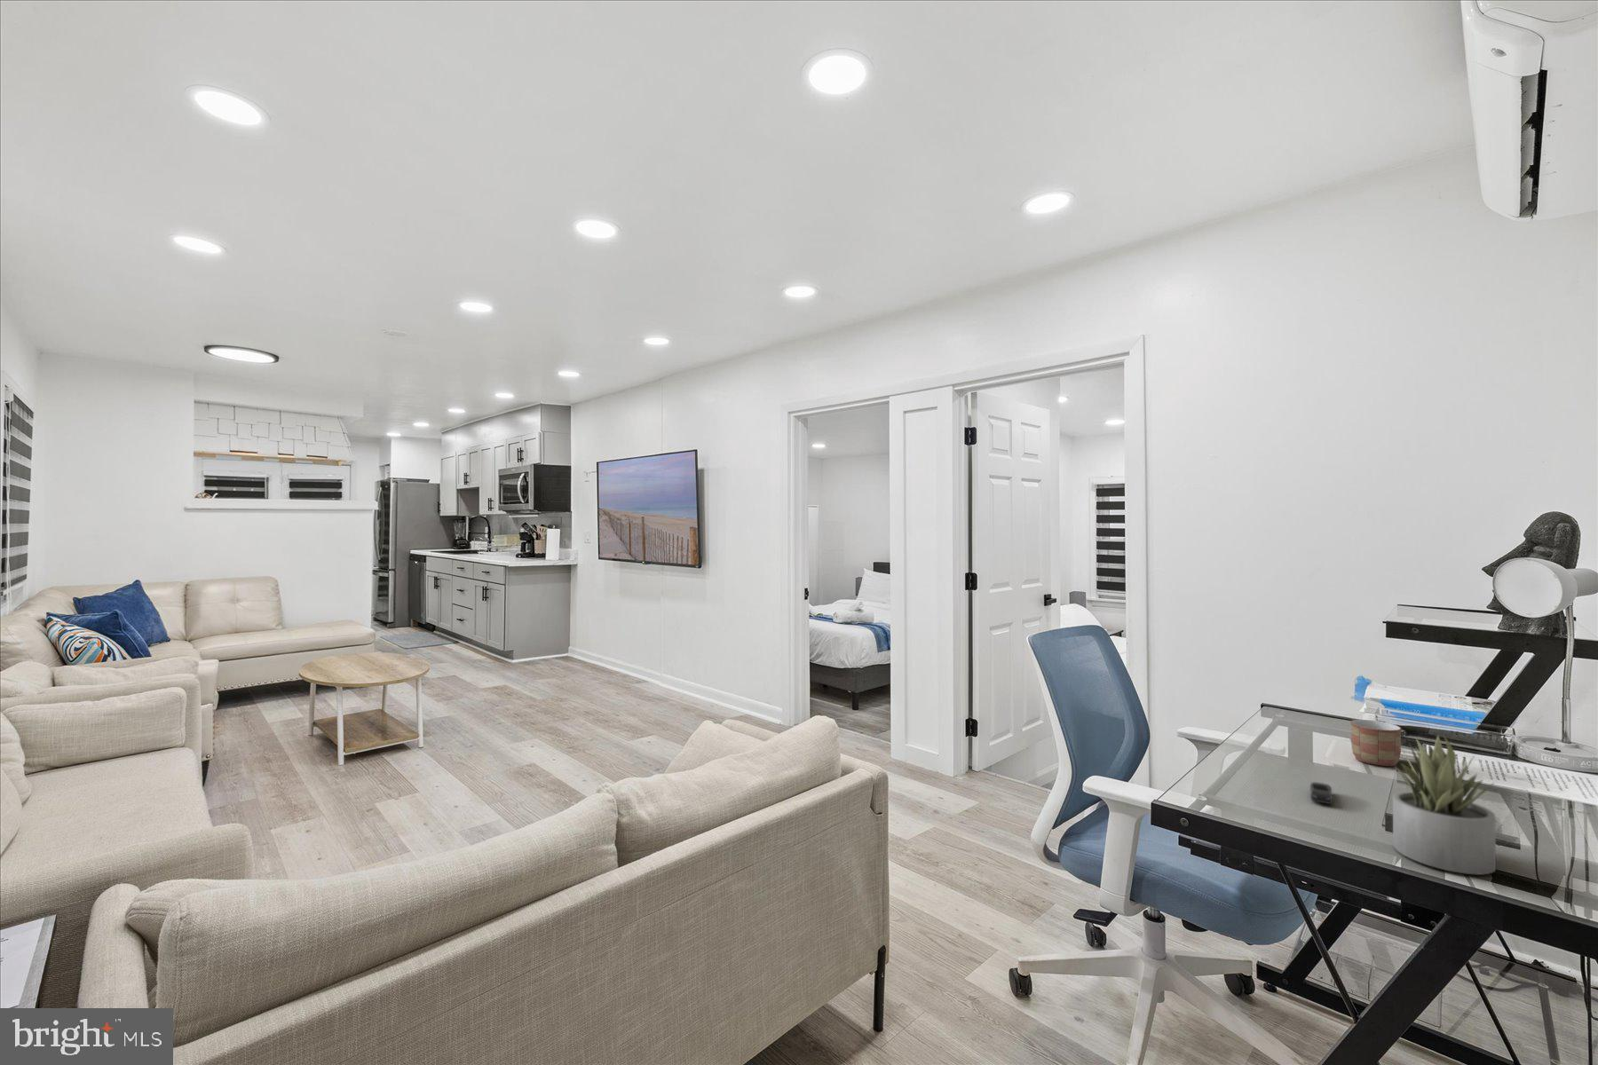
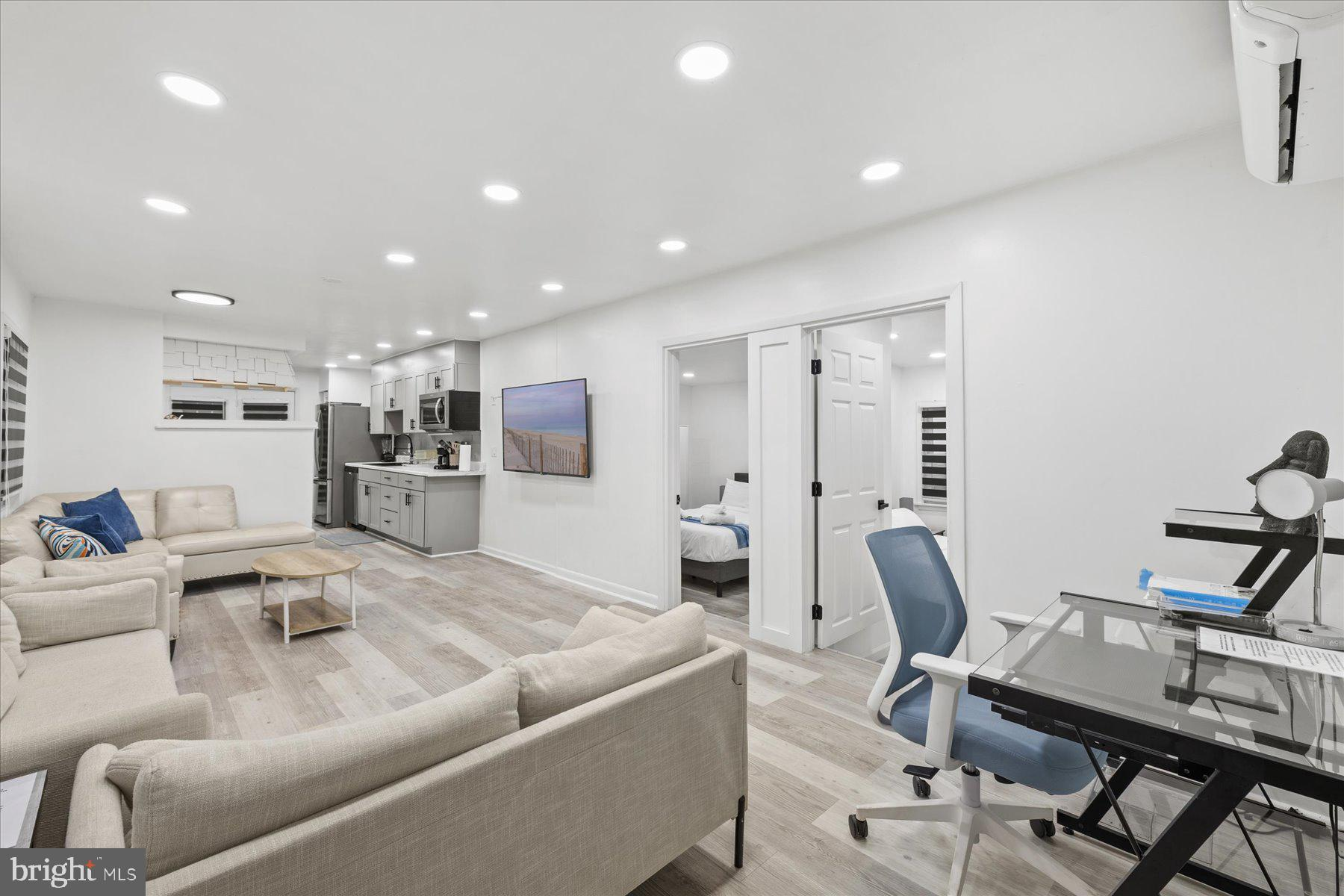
- mug (1376, 741)
- succulent plant (1442, 796)
- computer mouse (1321, 786)
